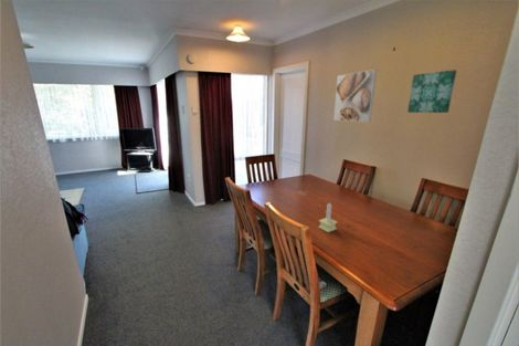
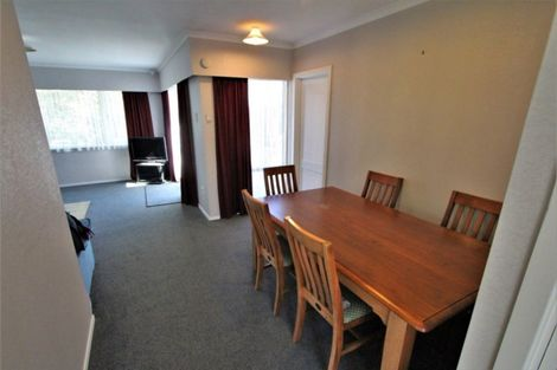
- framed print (352, 97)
- wall art (430, 93)
- candle (328, 214)
